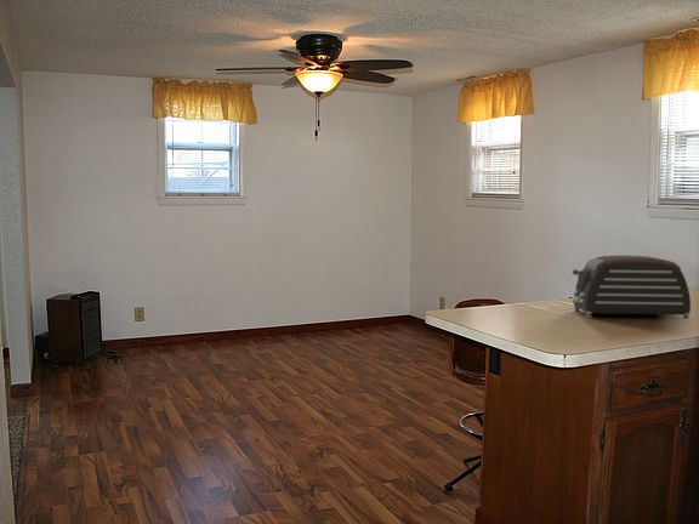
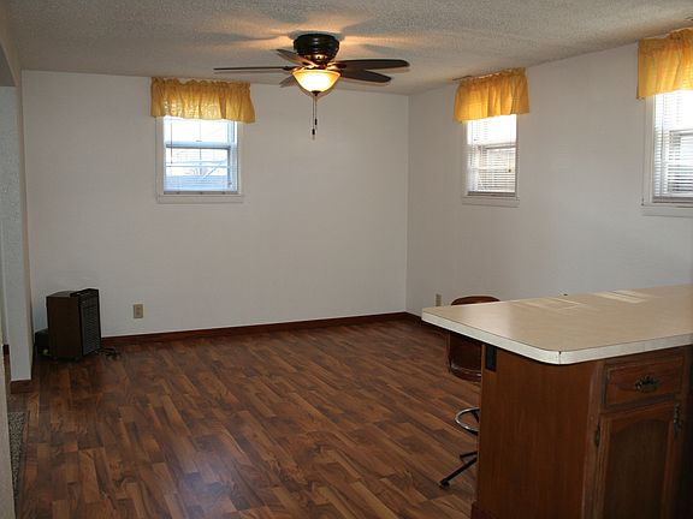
- toaster (626, 285)
